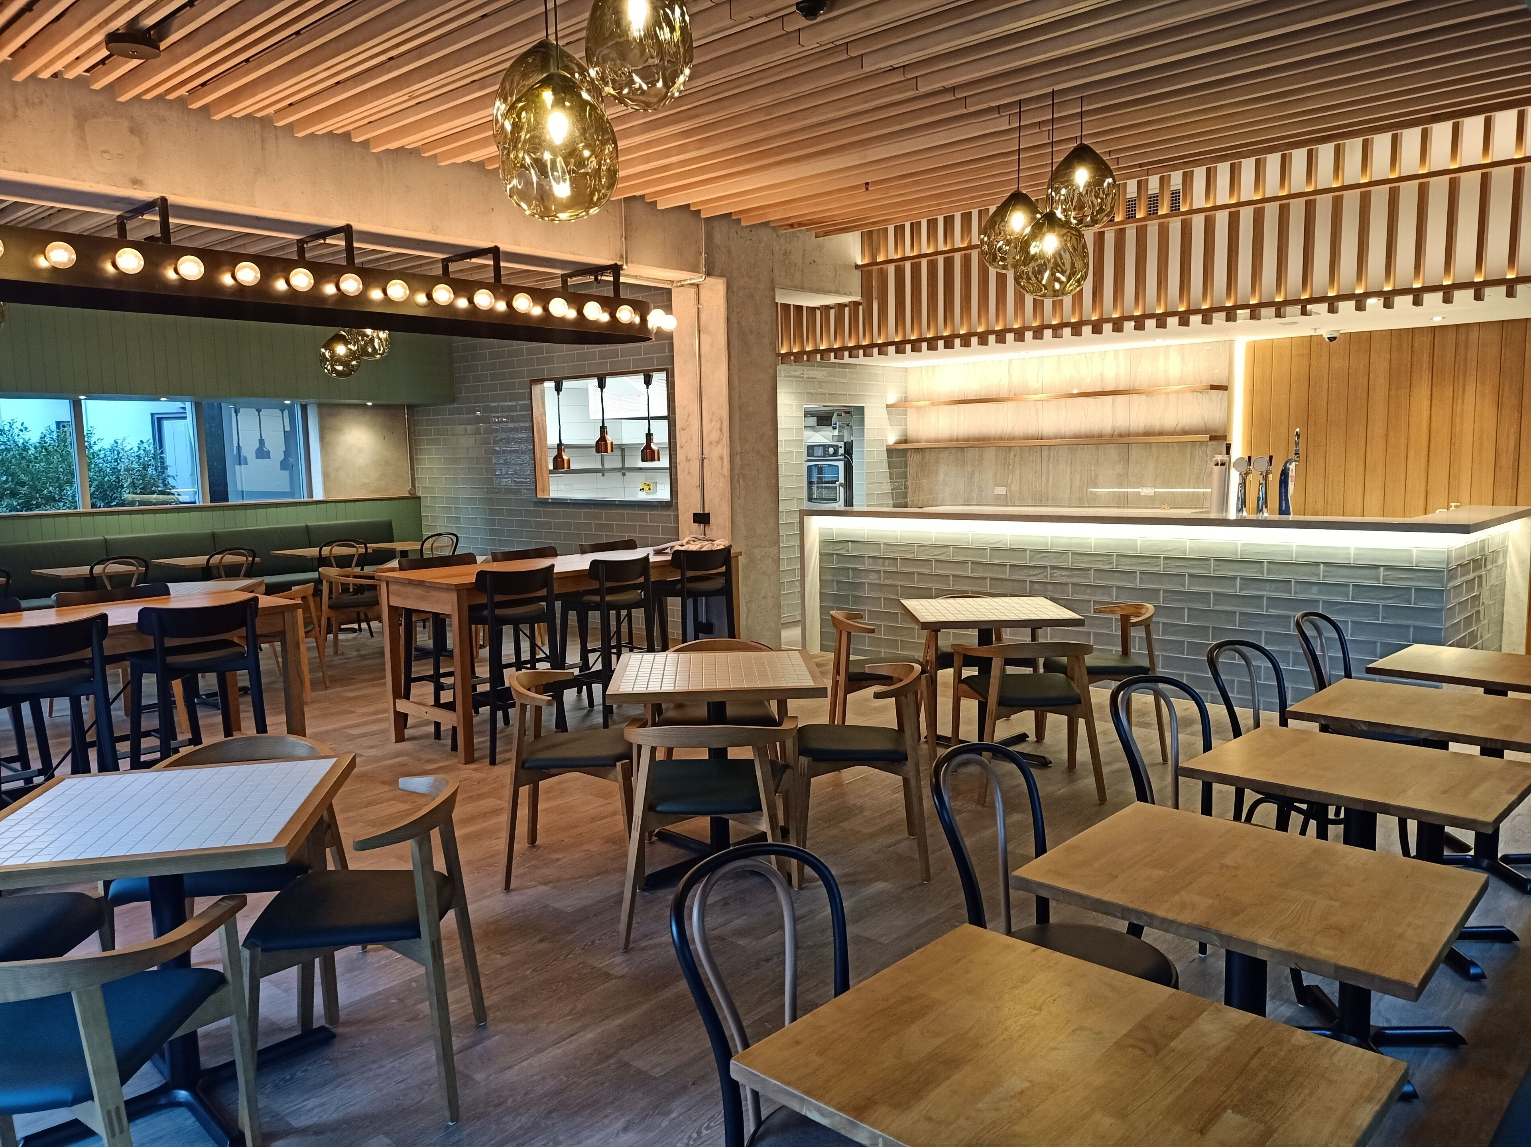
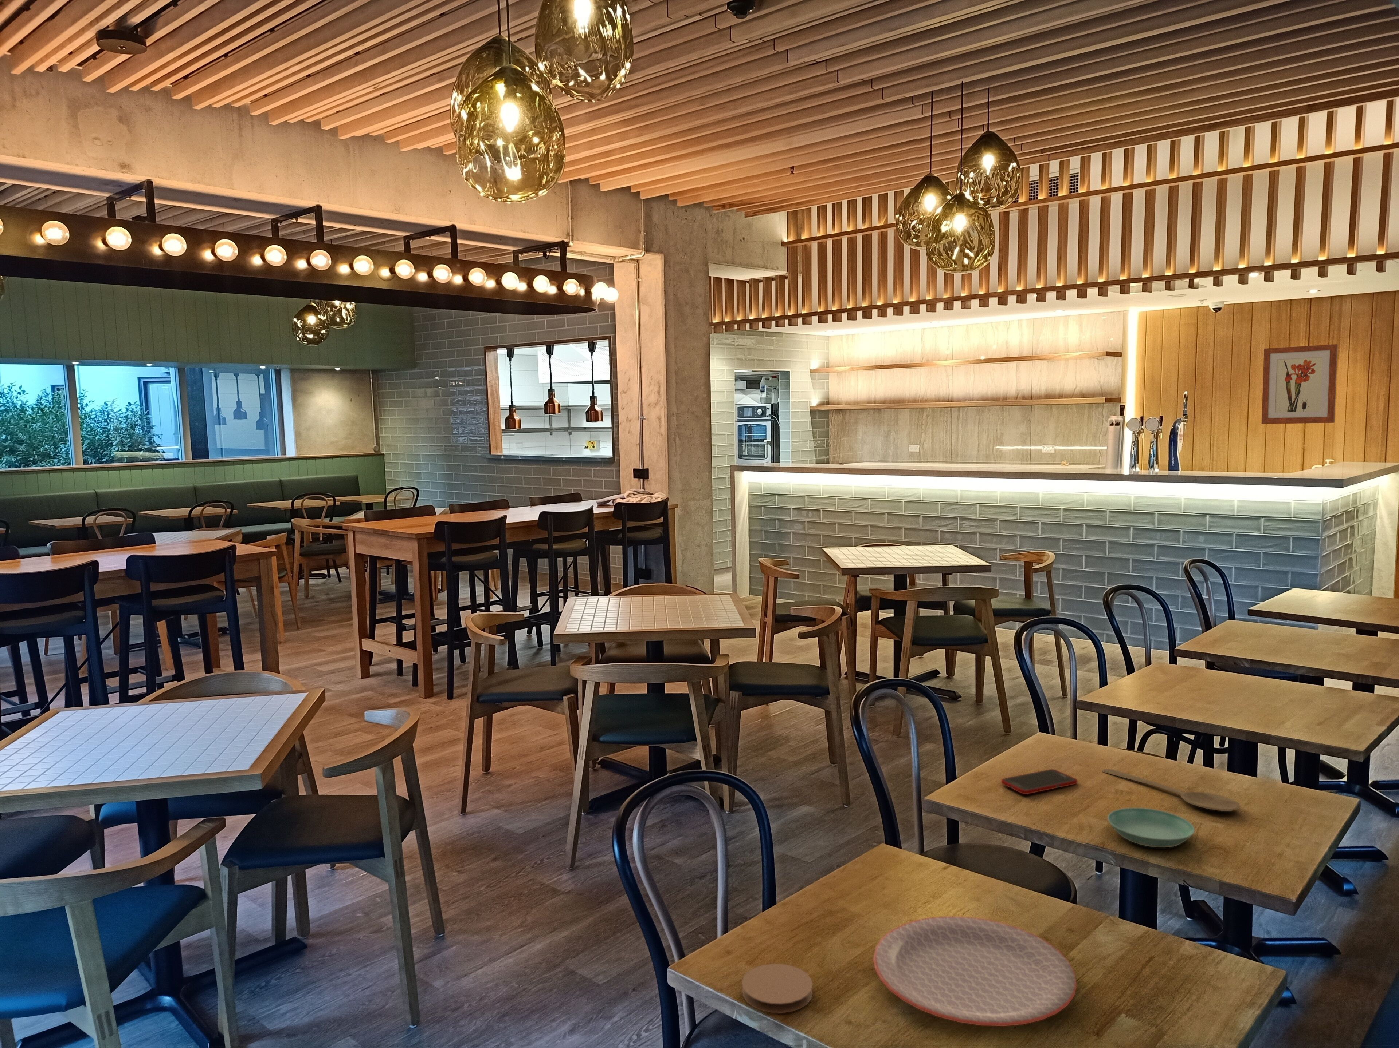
+ wall art (1299, 385)
+ saucer (1150, 829)
+ coaster (777, 987)
+ wooden spoon (1167, 788)
+ cell phone (1039, 782)
+ plate (972, 972)
